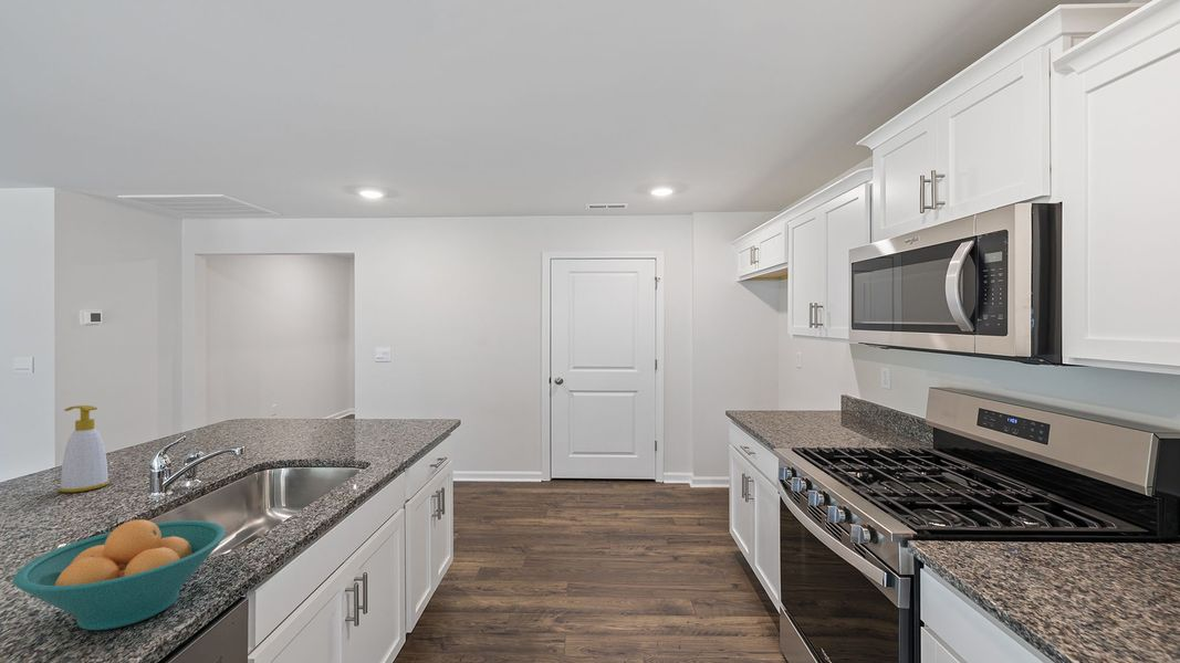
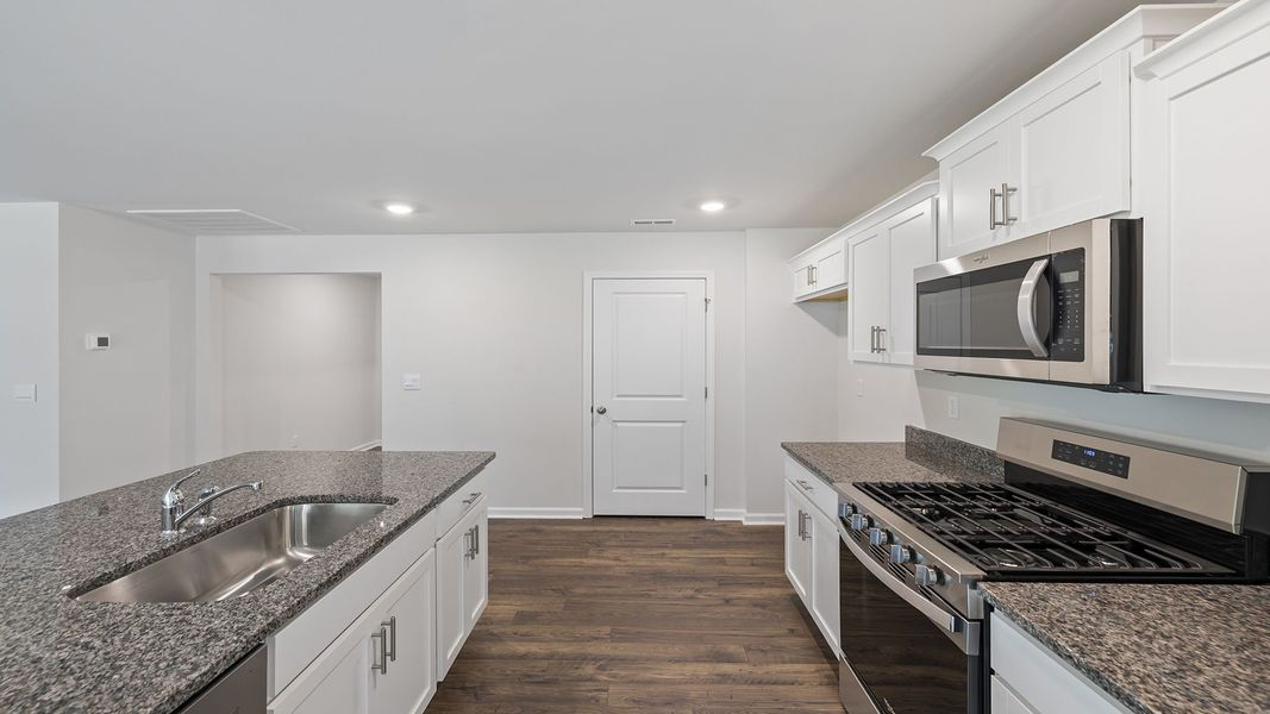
- fruit bowl (130, 566)
- soap bottle (84, 446)
